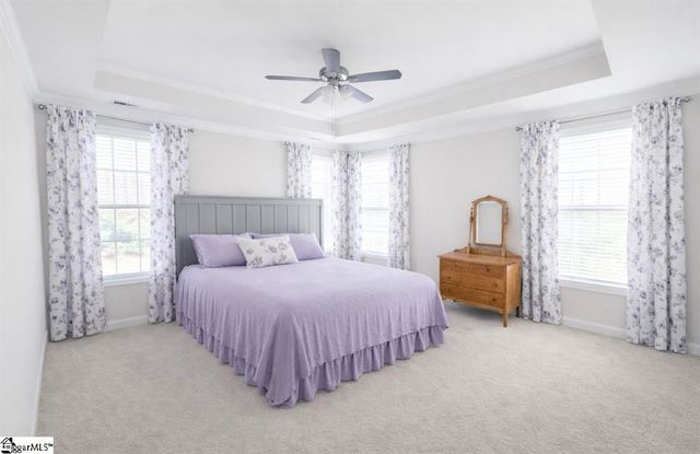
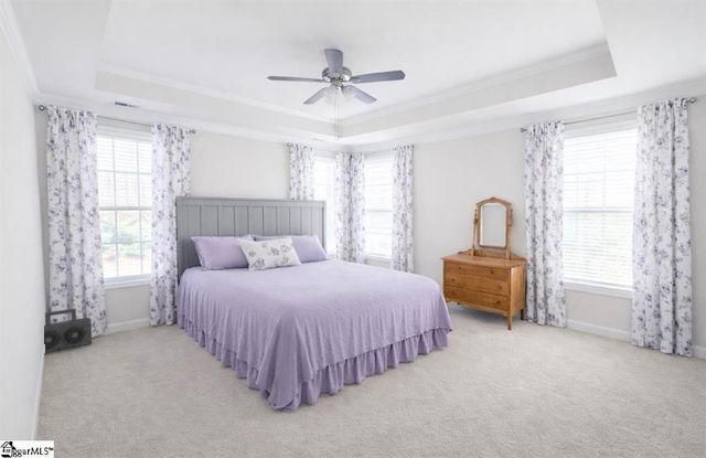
+ speaker (61, 329)
